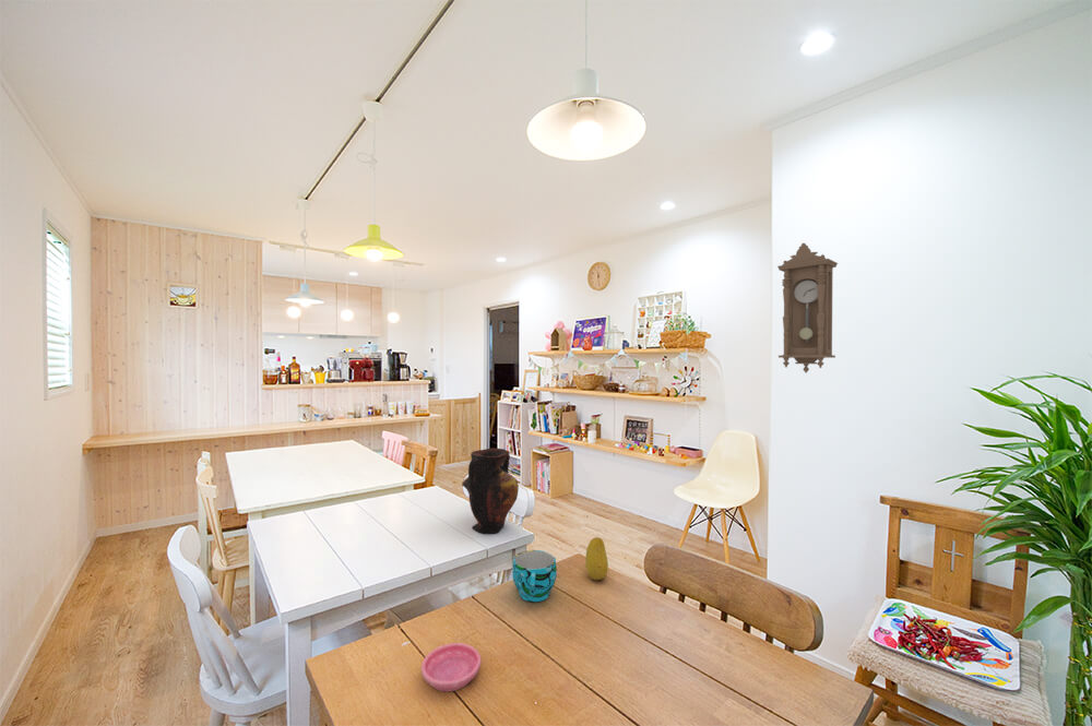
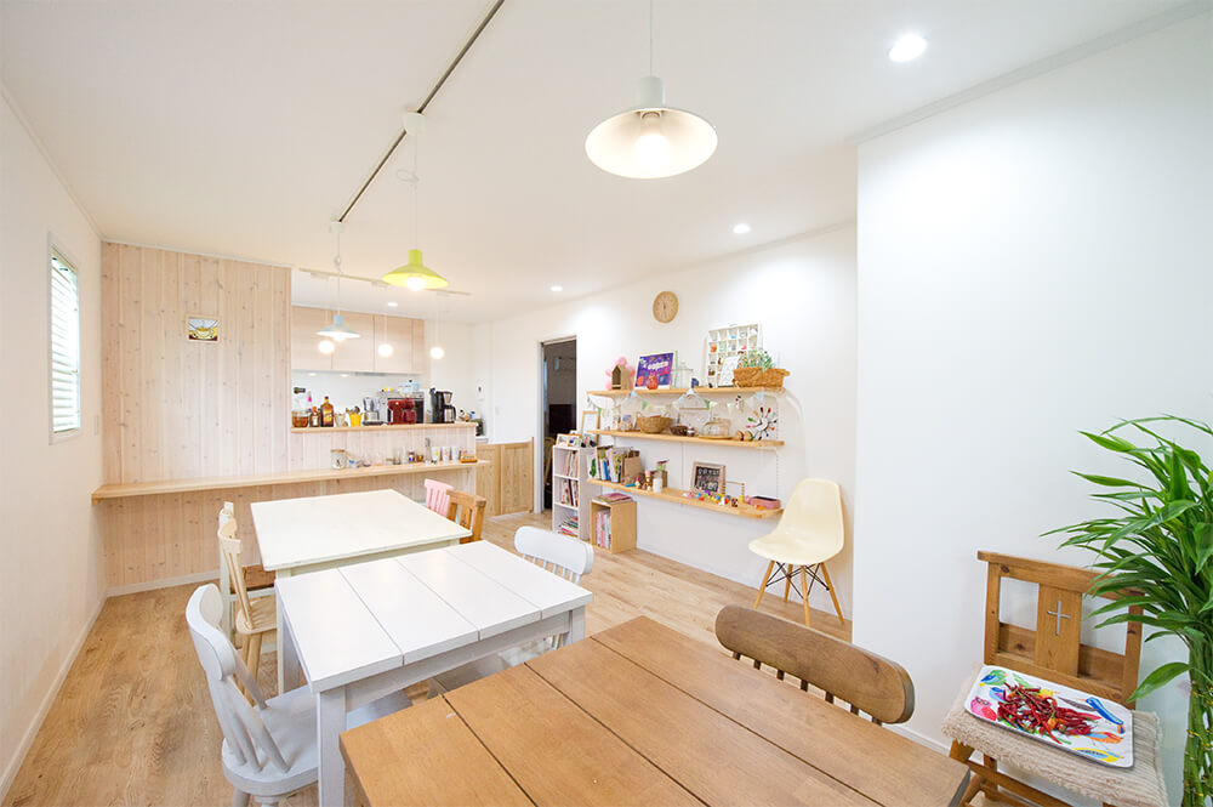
- fruit (596, 558)
- pendulum clock (806, 309)
- saucer (451, 668)
- cup (535, 578)
- vase (489, 489)
